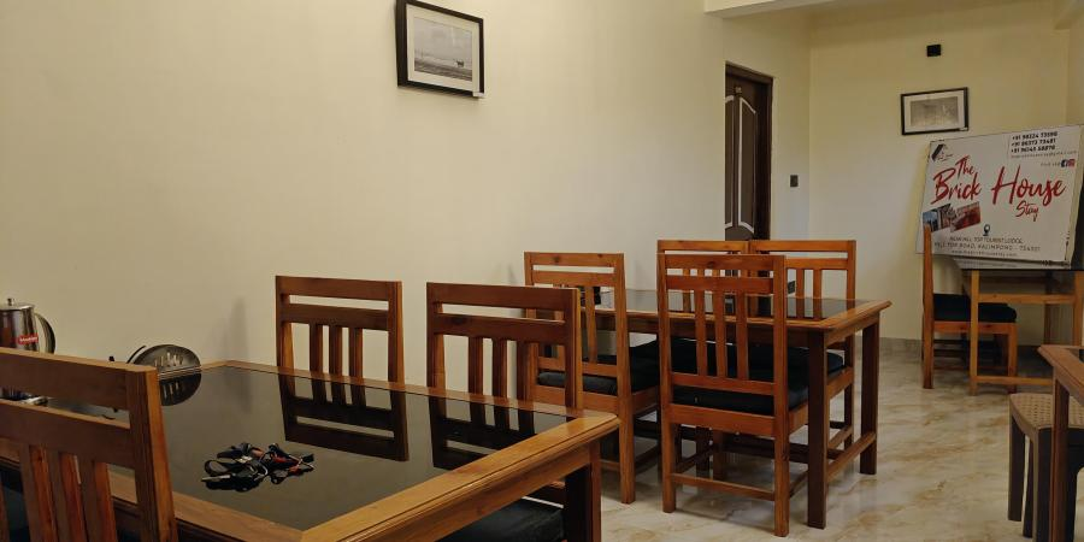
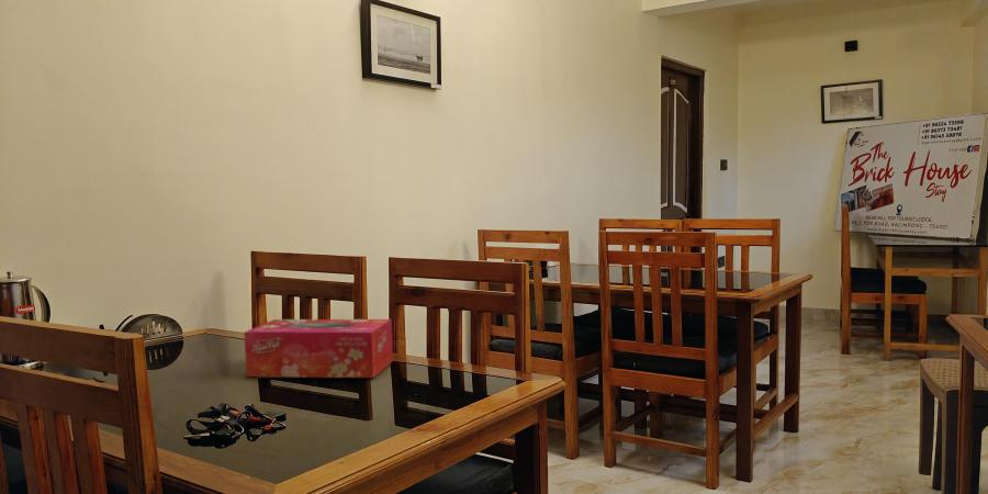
+ tissue box (321, 347)
